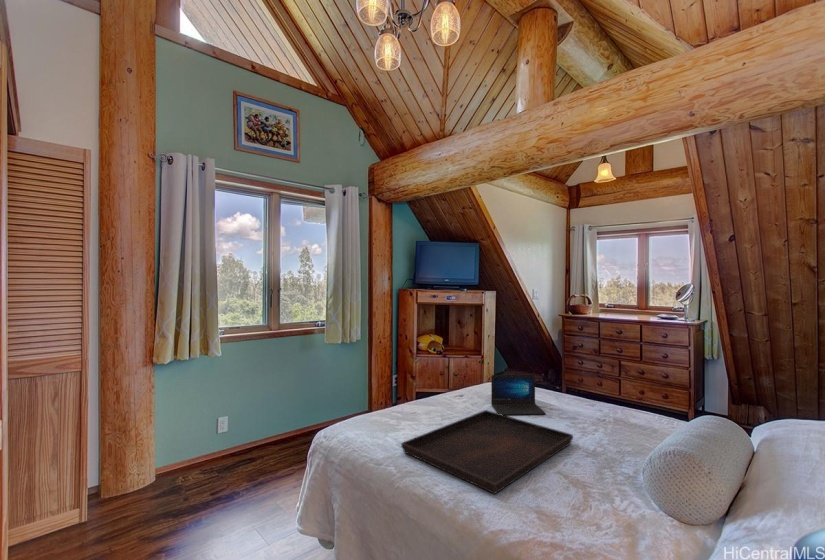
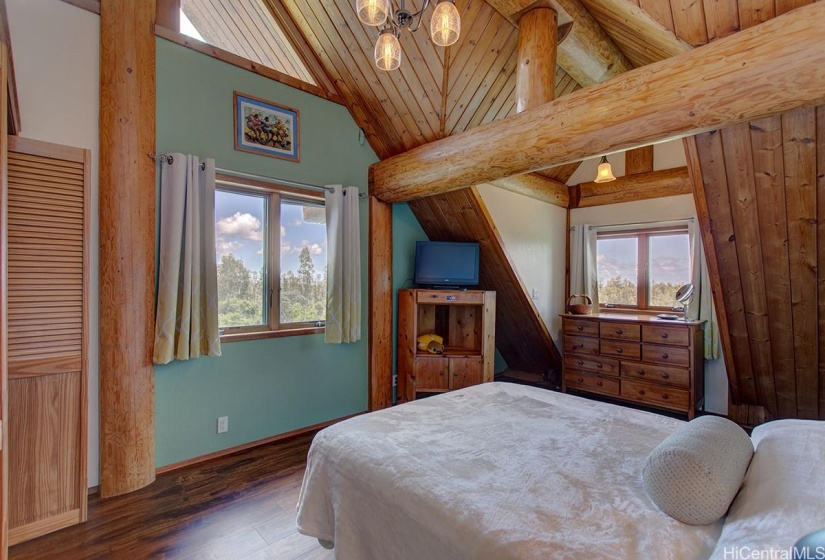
- laptop (517, 394)
- serving tray (489, 443)
